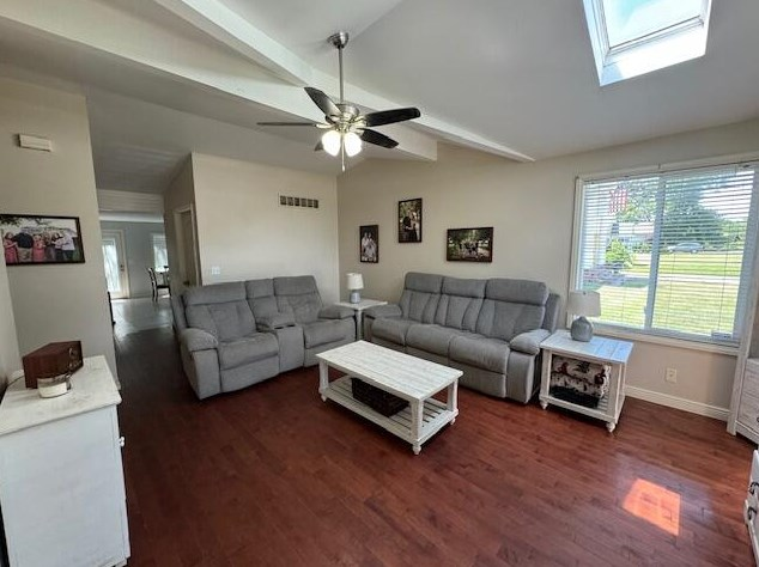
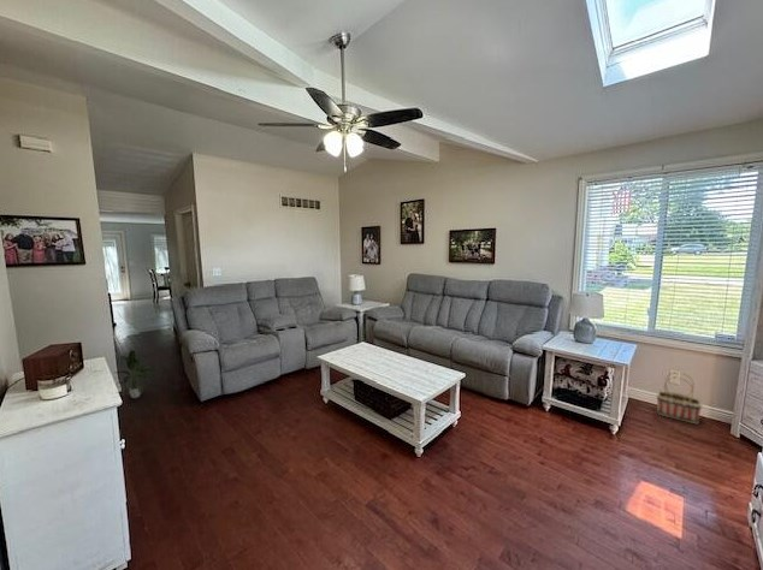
+ basket (679, 396)
+ potted plant (135, 375)
